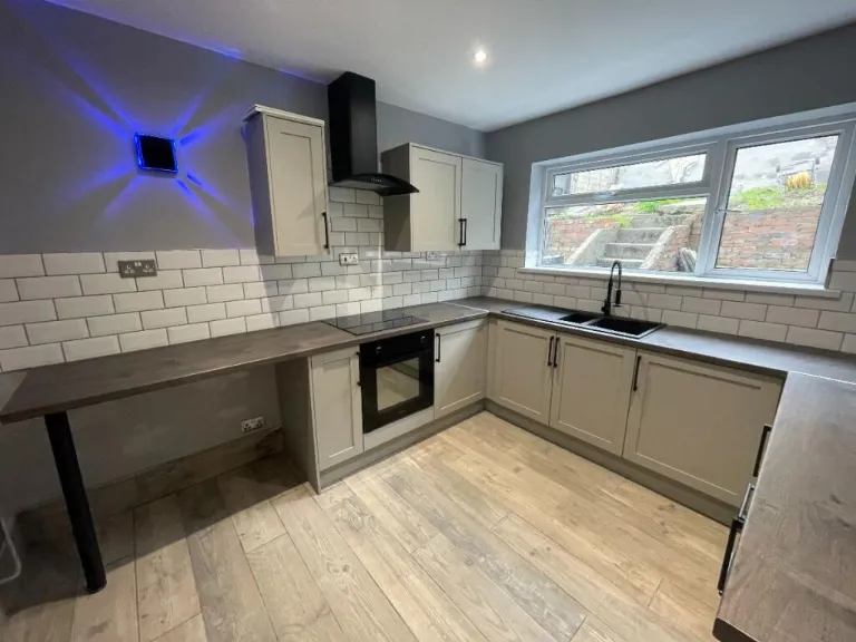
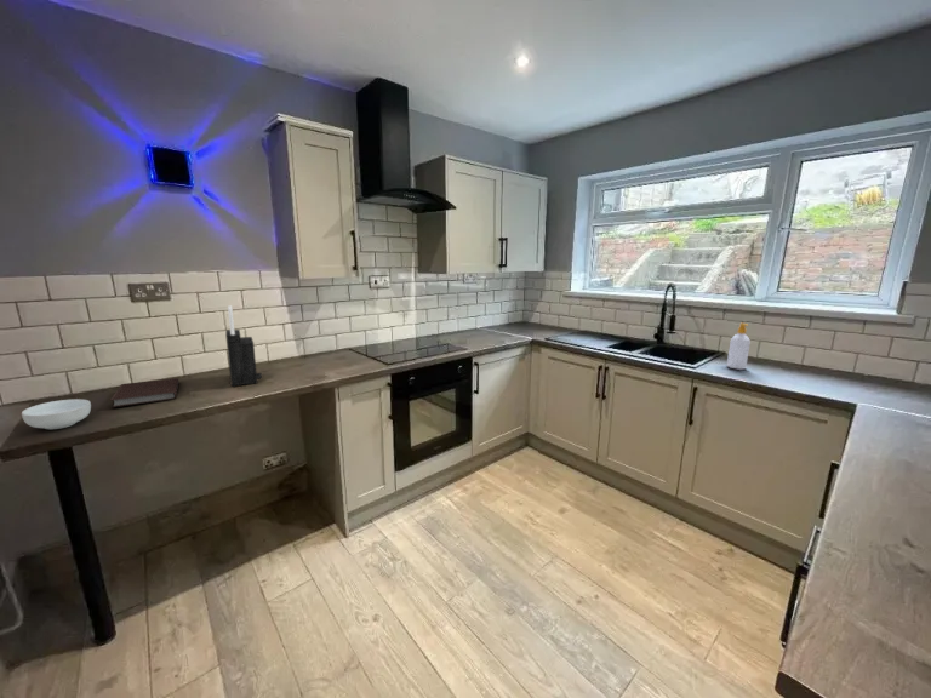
+ knife block (242, 343)
+ soap bottle (739, 345)
+ notebook (147, 391)
+ cereal bowl (58, 416)
